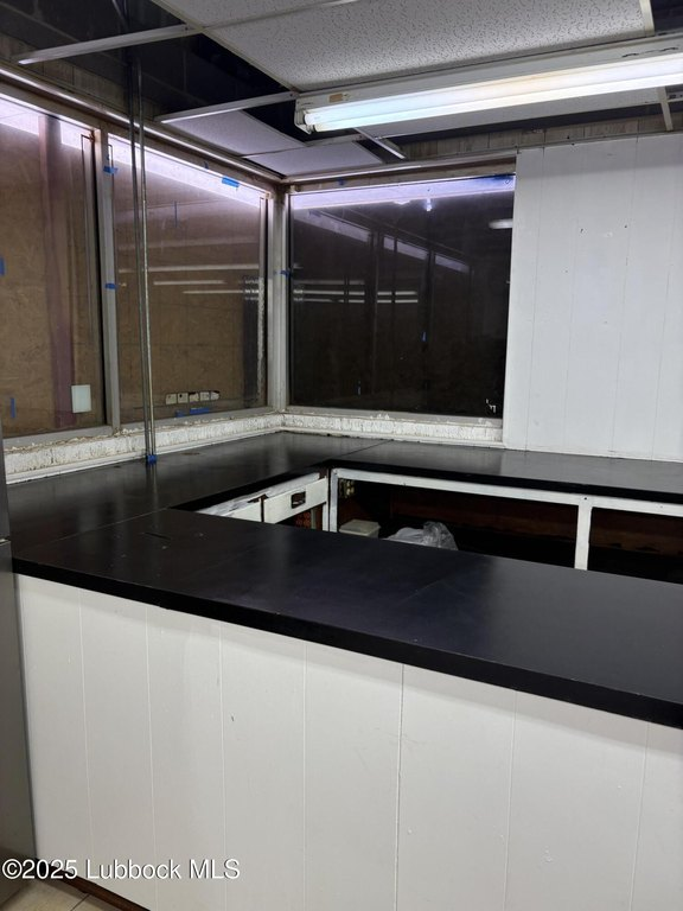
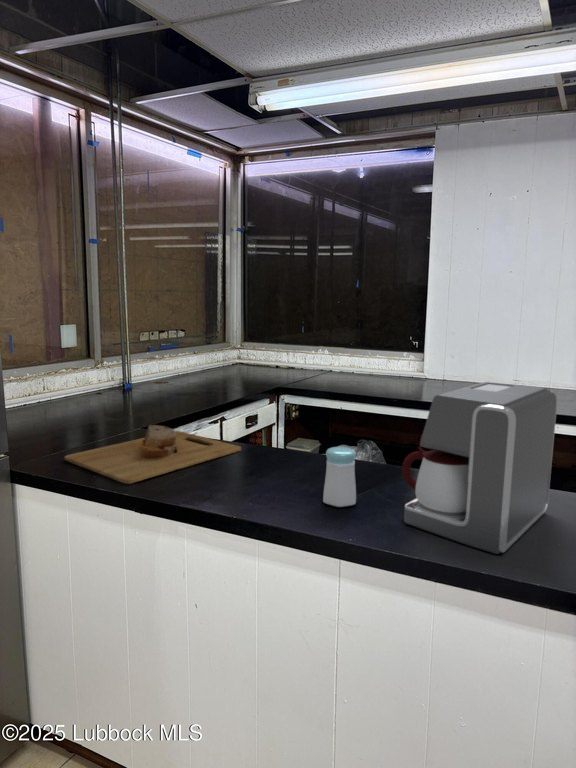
+ coffee maker (484, 456)
+ cutting board (156, 441)
+ salt shaker (340, 475)
